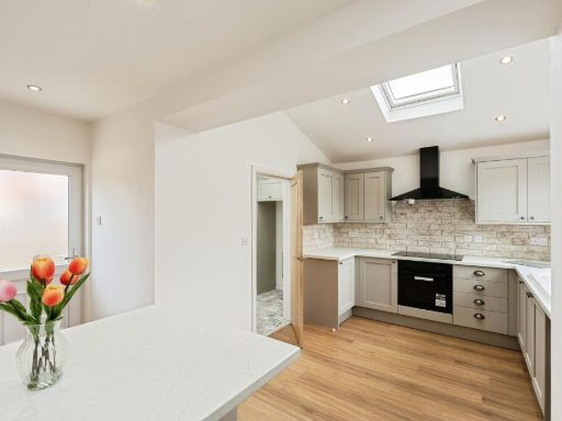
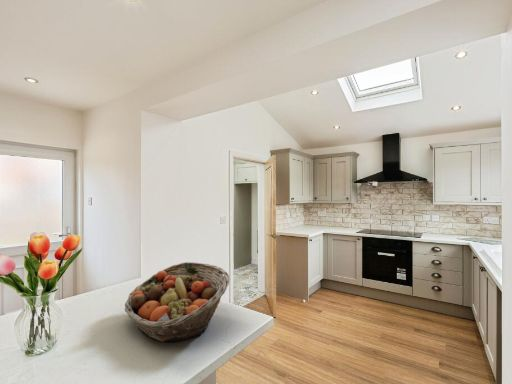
+ fruit basket (178, 296)
